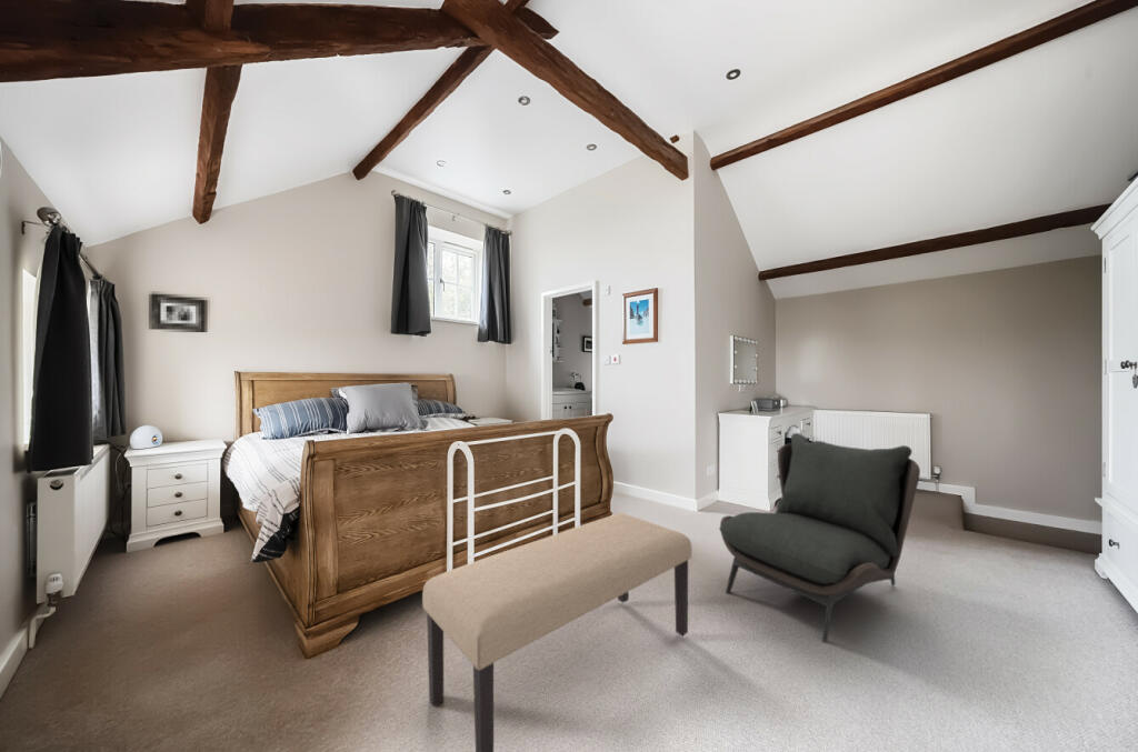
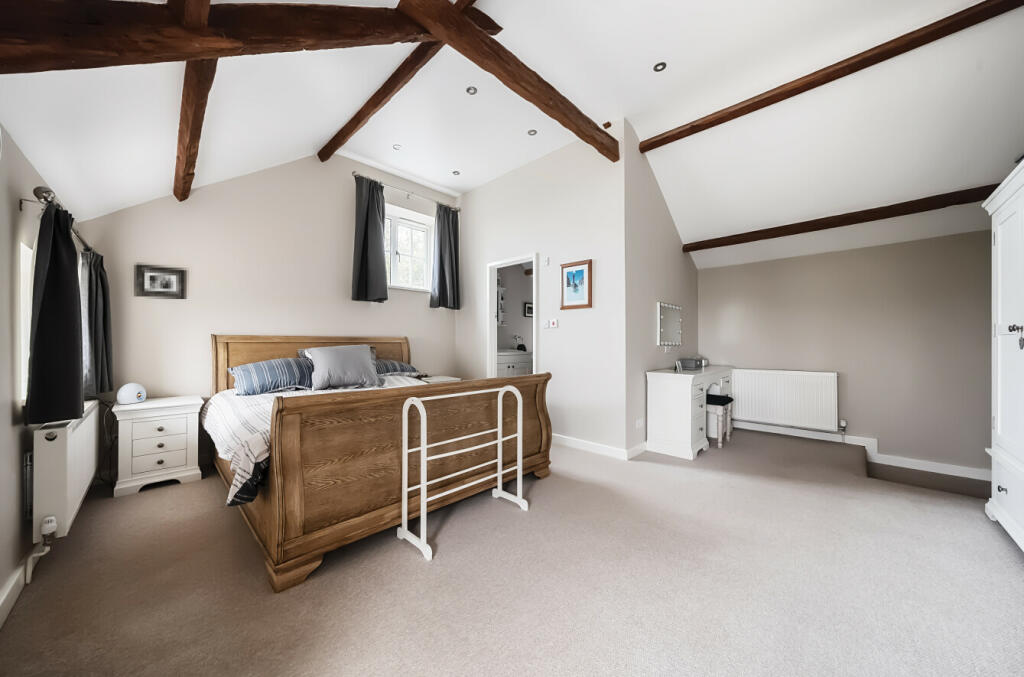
- armless chair (817, 518)
- bench (571, 605)
